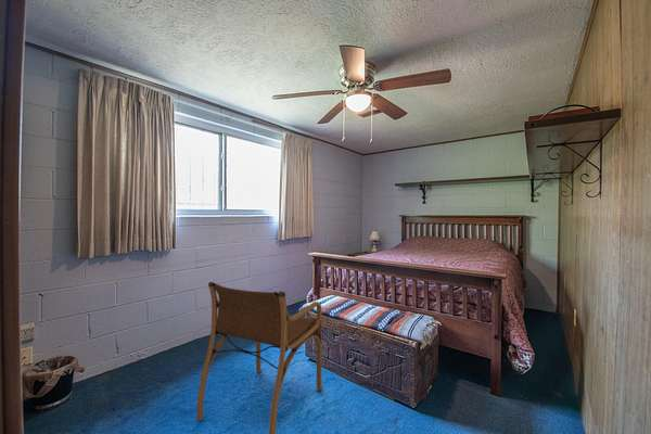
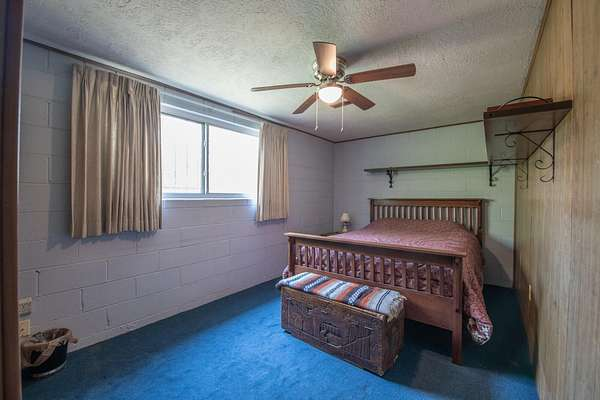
- armchair (265, 341)
